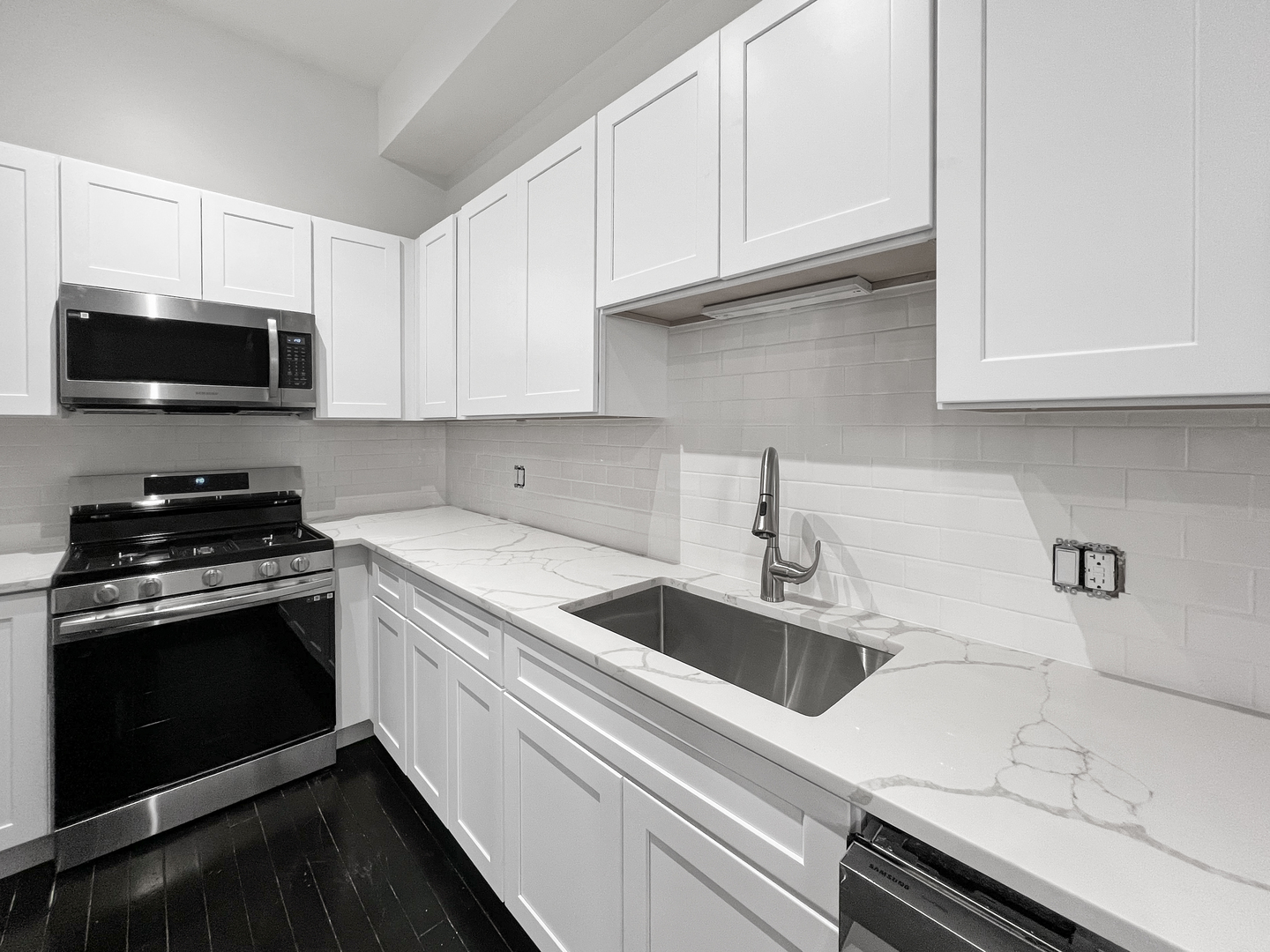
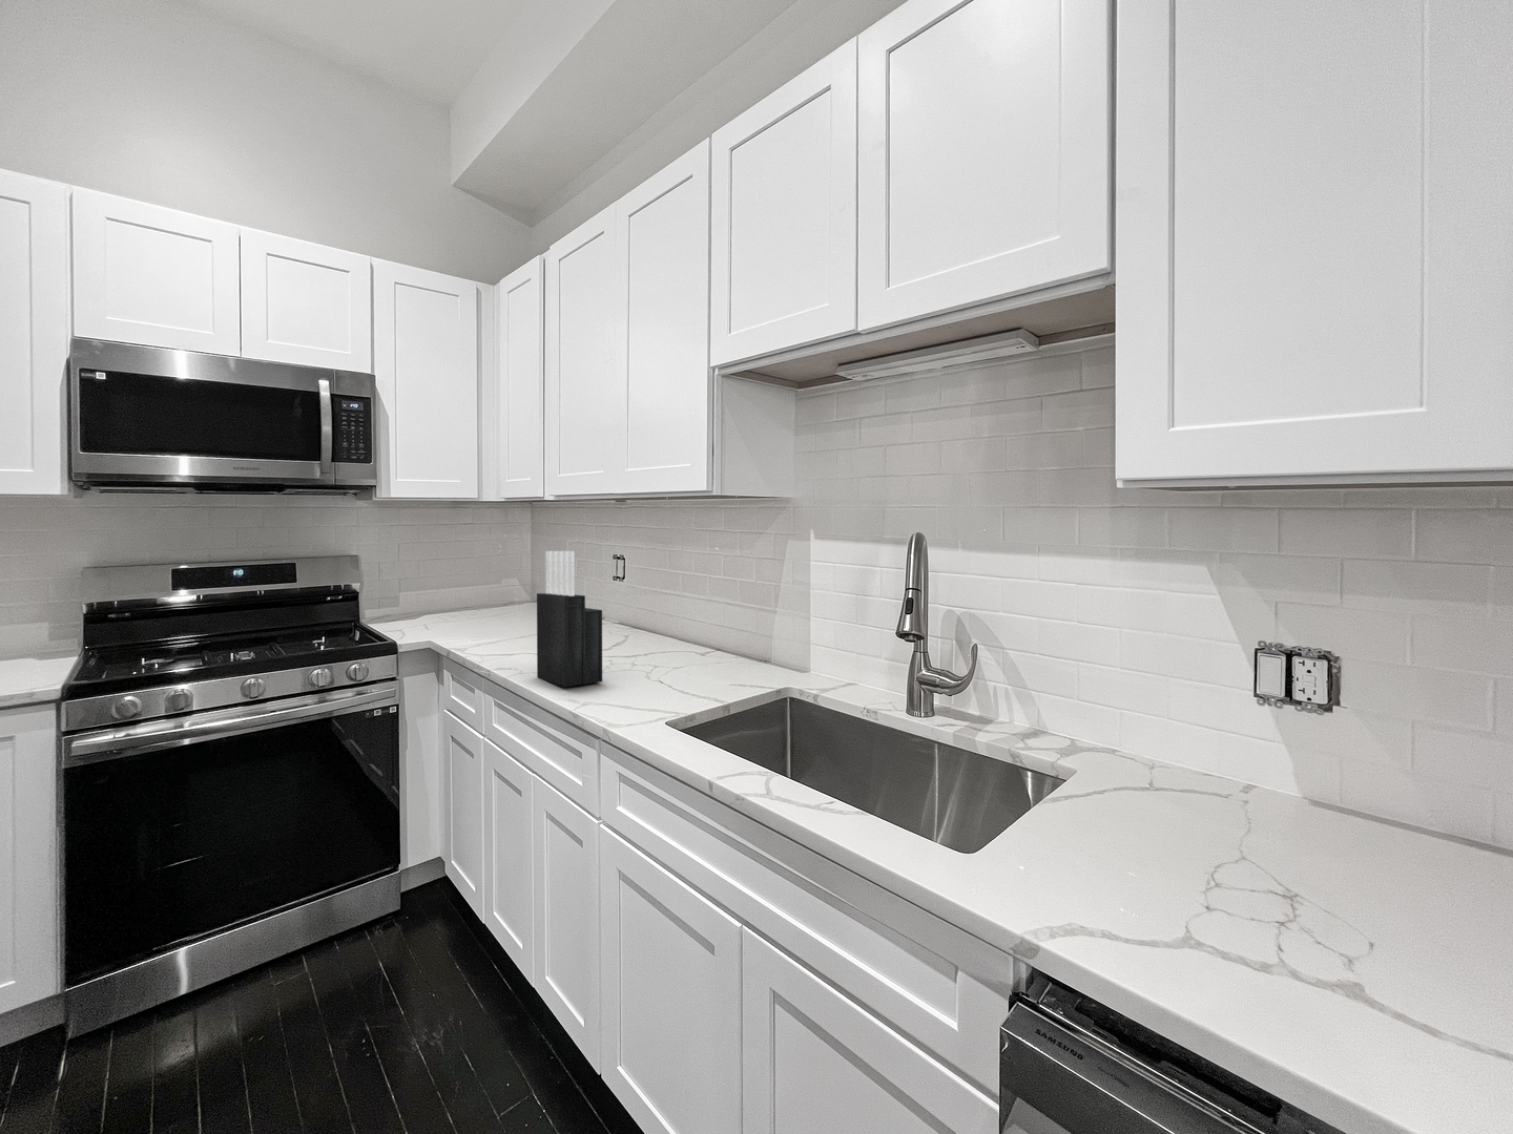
+ knife block (573, 616)
